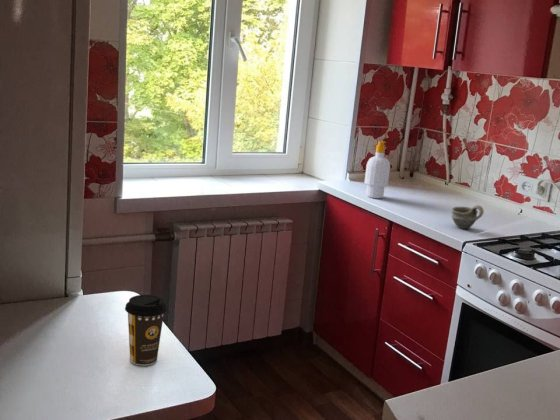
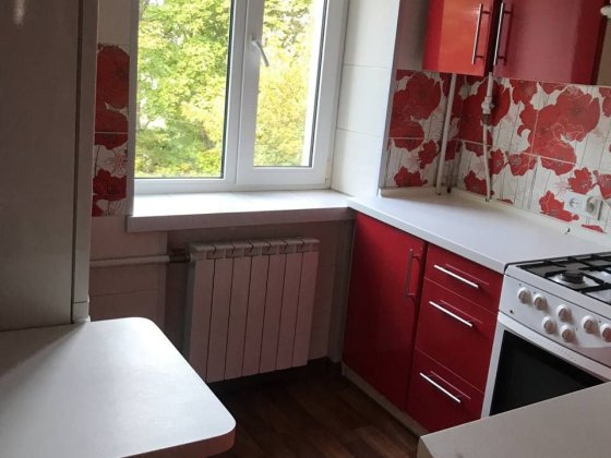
- coffee cup (144, 330)
- cup (465, 215)
- soap bottle (377, 169)
